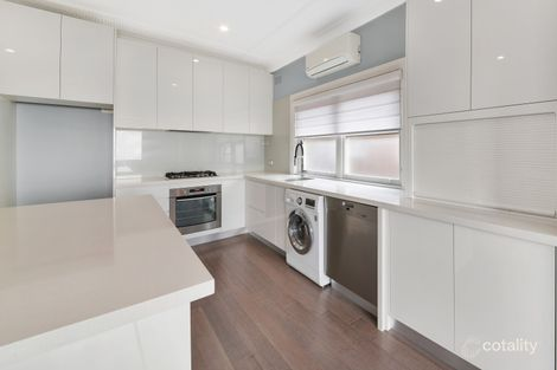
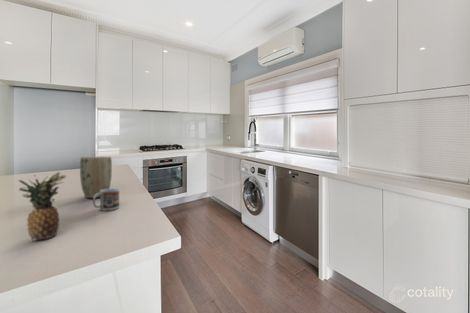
+ fruit (43, 205)
+ plant pot (96, 176)
+ cup (106, 199)
